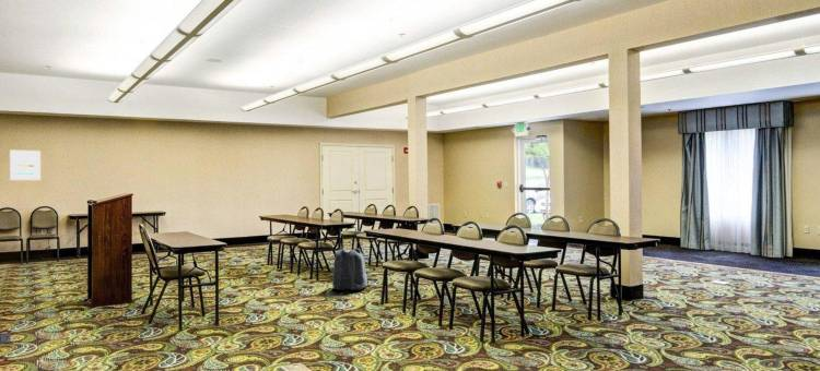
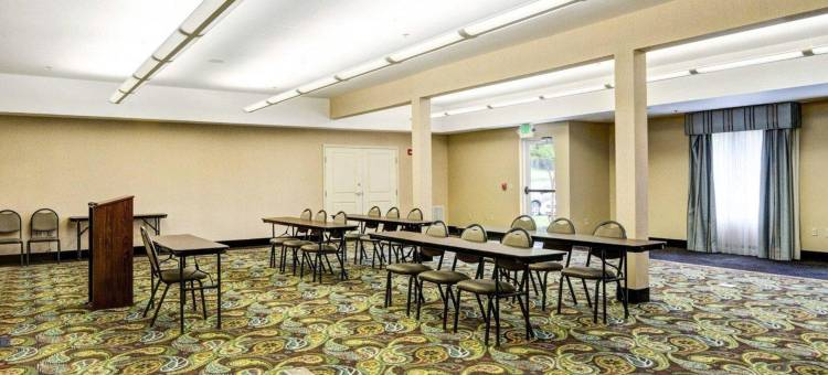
- backpack (349, 268)
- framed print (25, 165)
